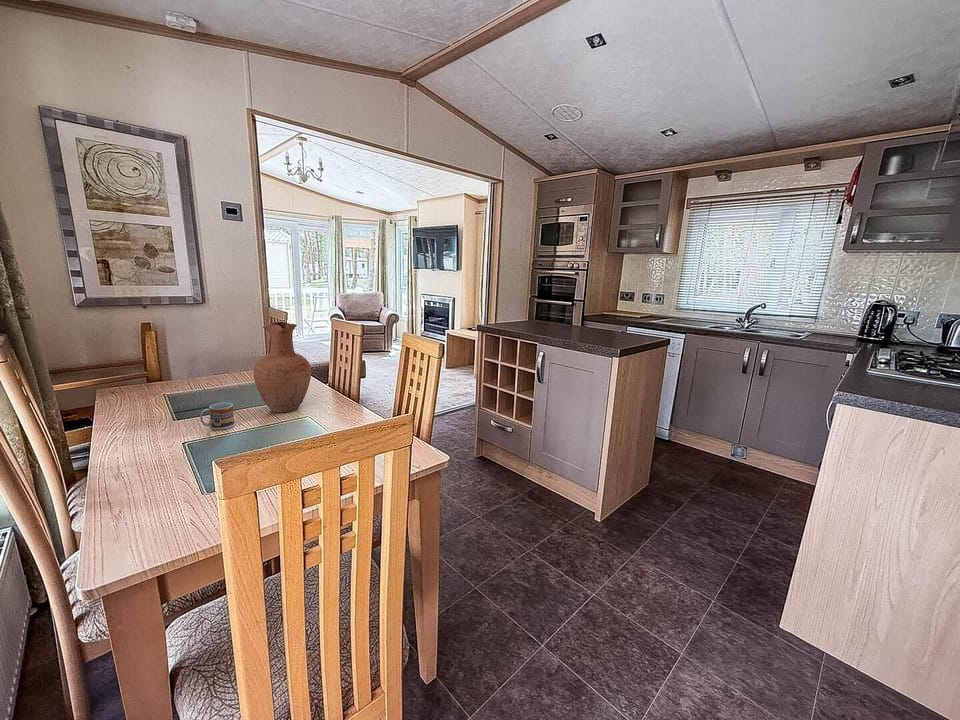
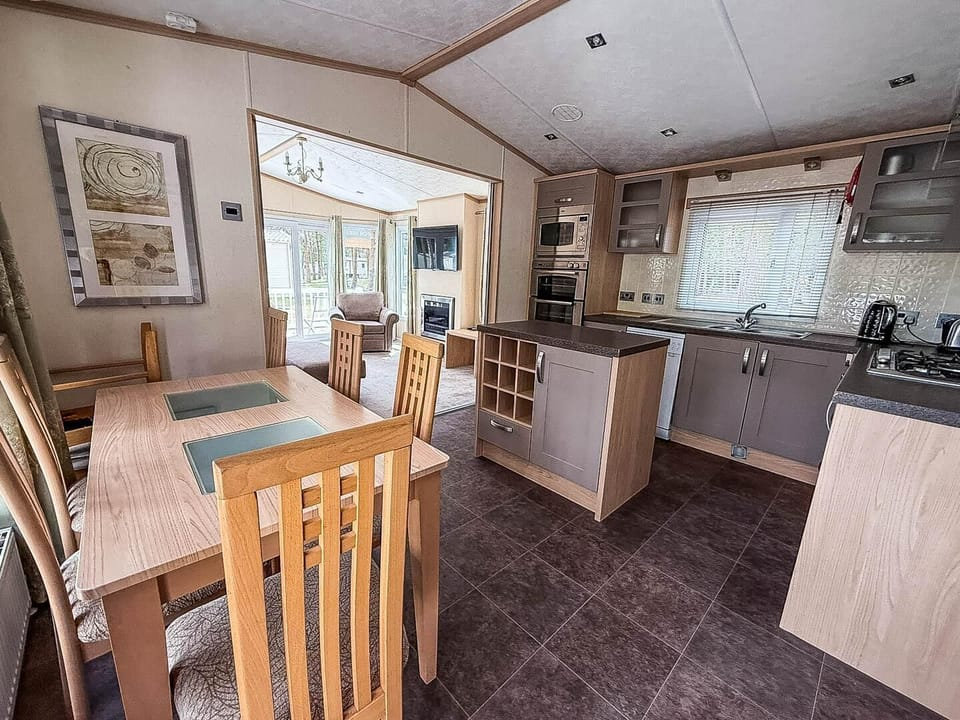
- cup (217, 416)
- vase (282, 366)
